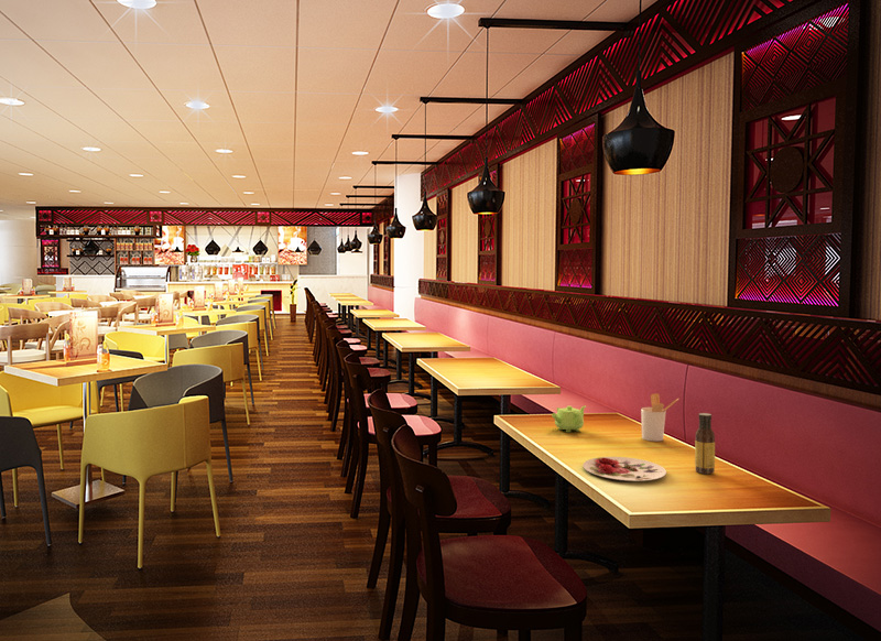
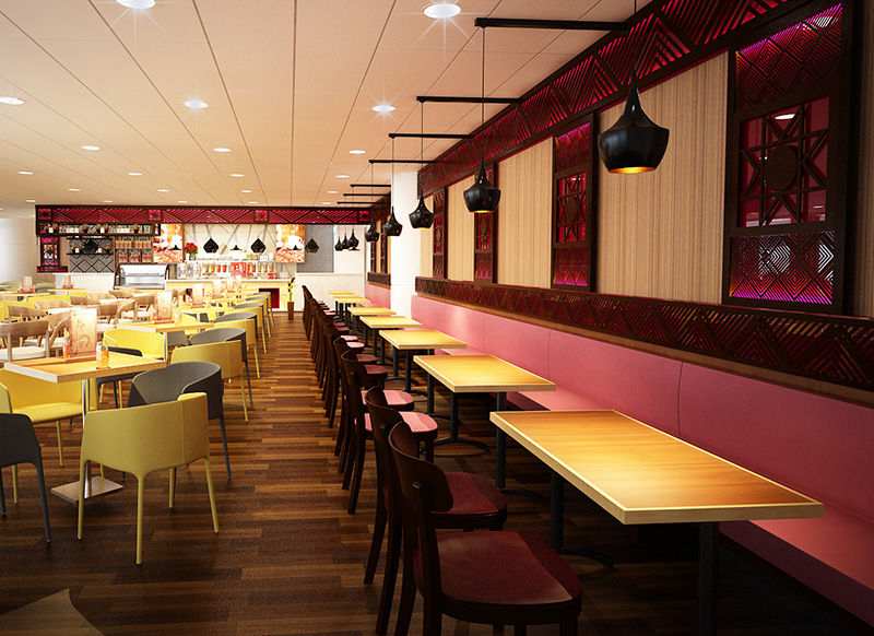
- plate (623, 467)
- sauce bottle (705, 443)
- utensil holder (660, 417)
- teapot (568, 417)
